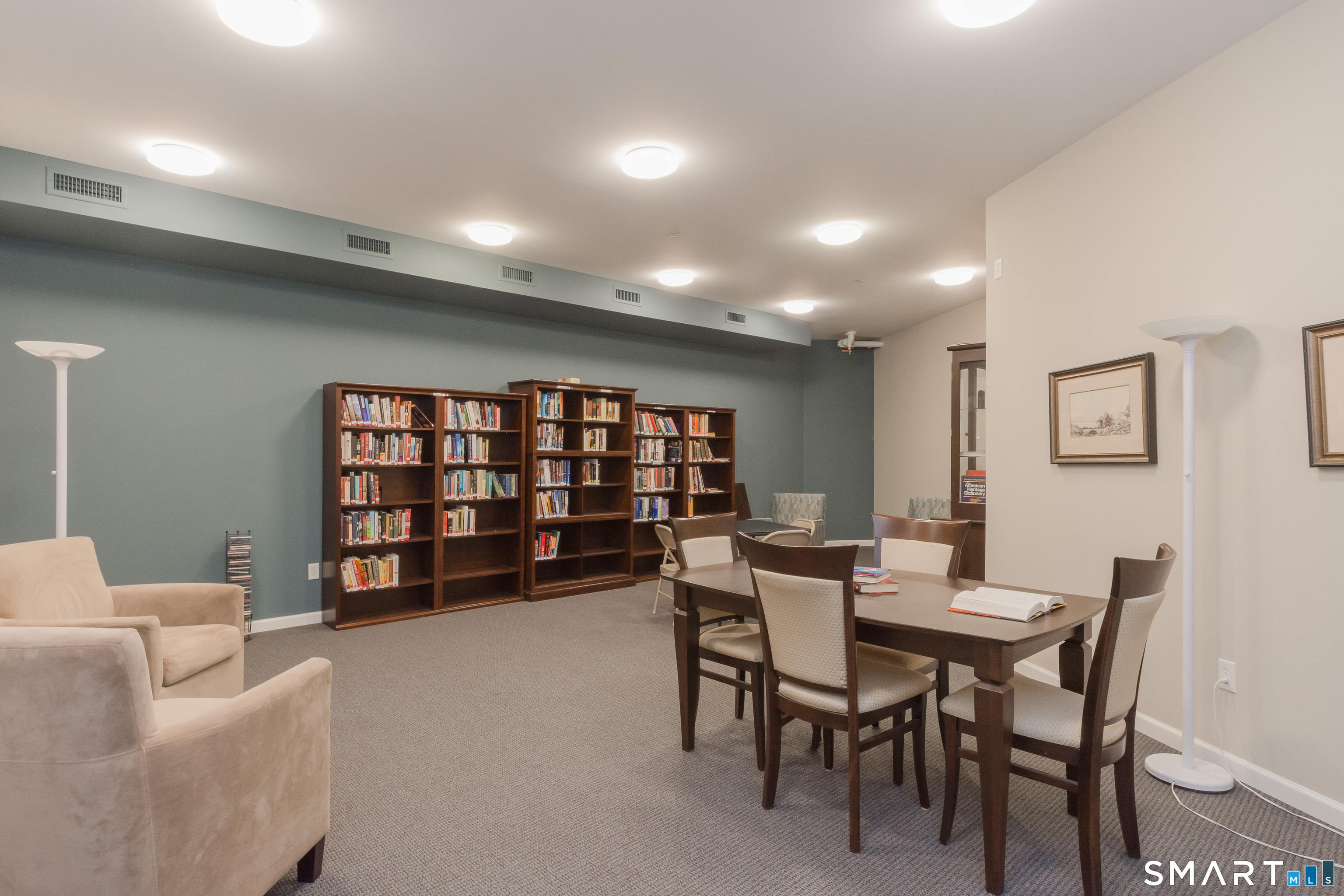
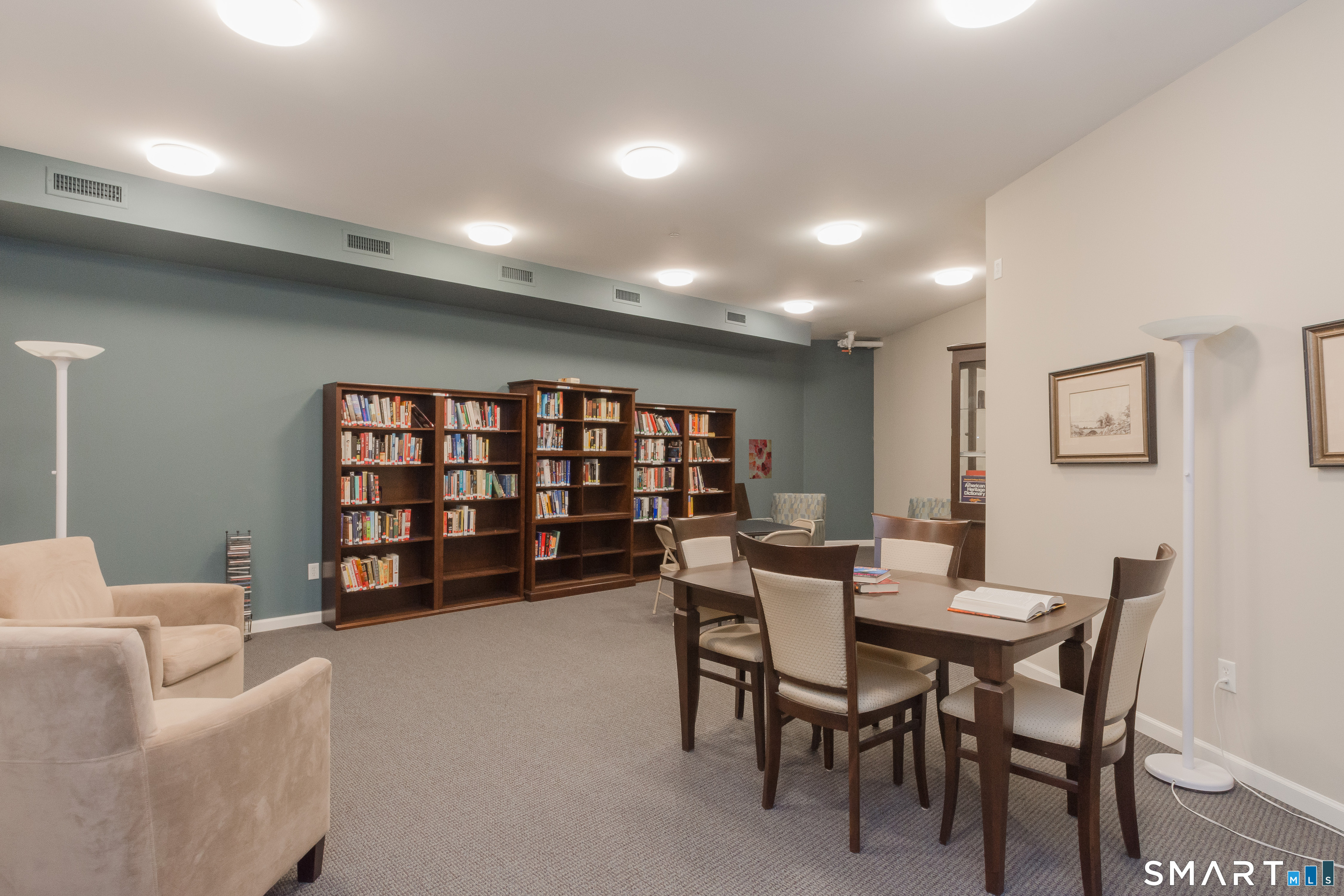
+ wall art (760, 459)
